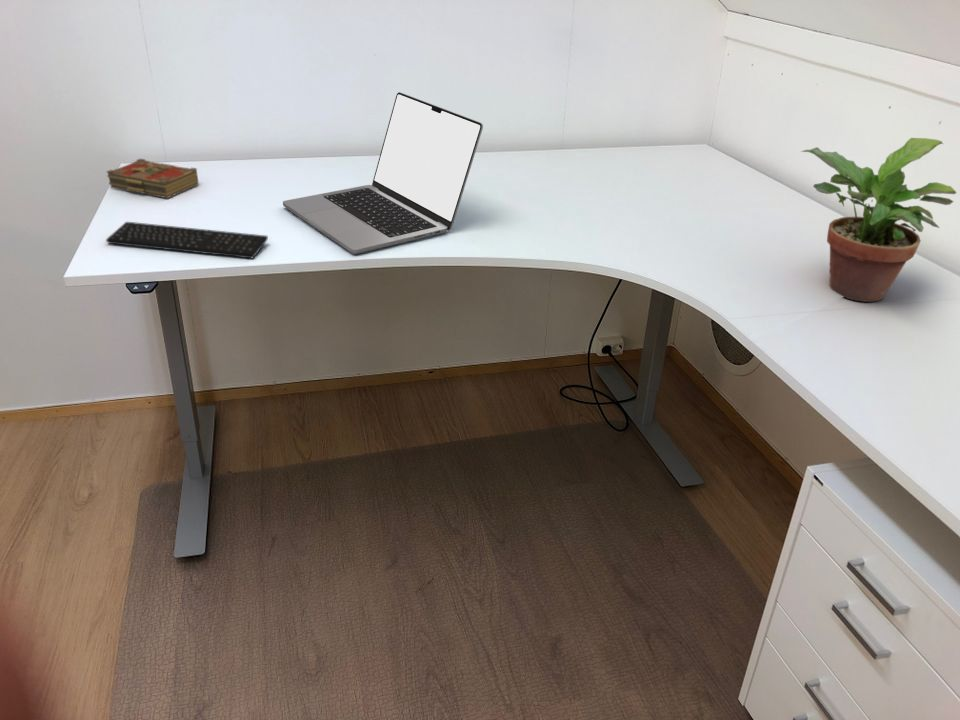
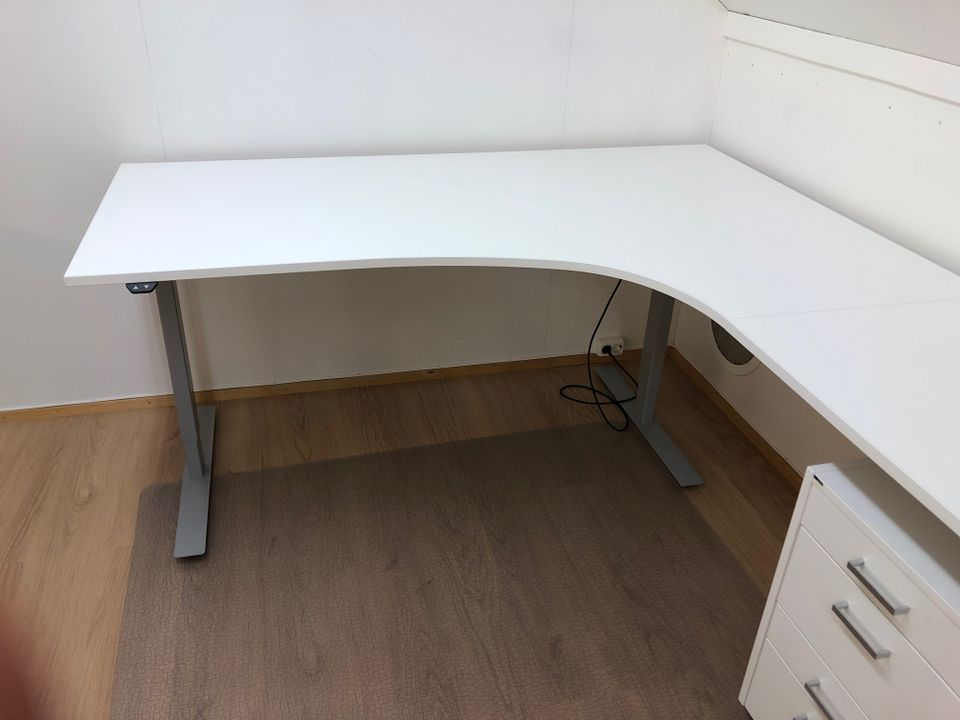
- laptop (378, 167)
- keyboard (187, 239)
- potted plant (866, 223)
- book (152, 177)
